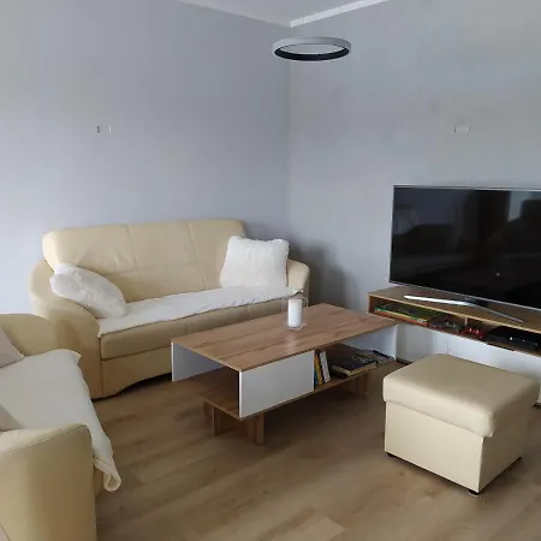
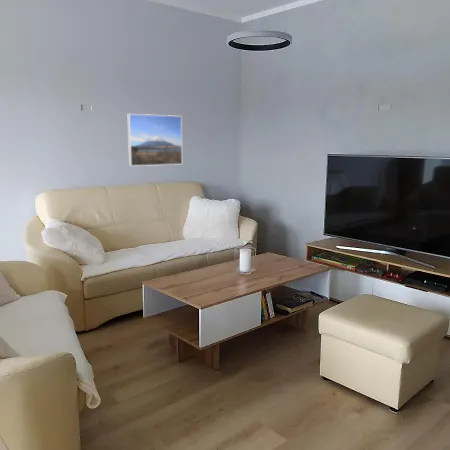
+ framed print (156, 140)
